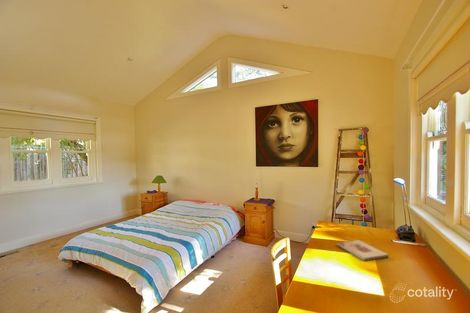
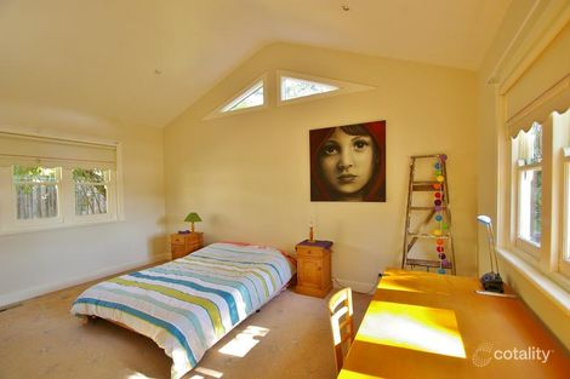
- wooden plaque (361, 249)
